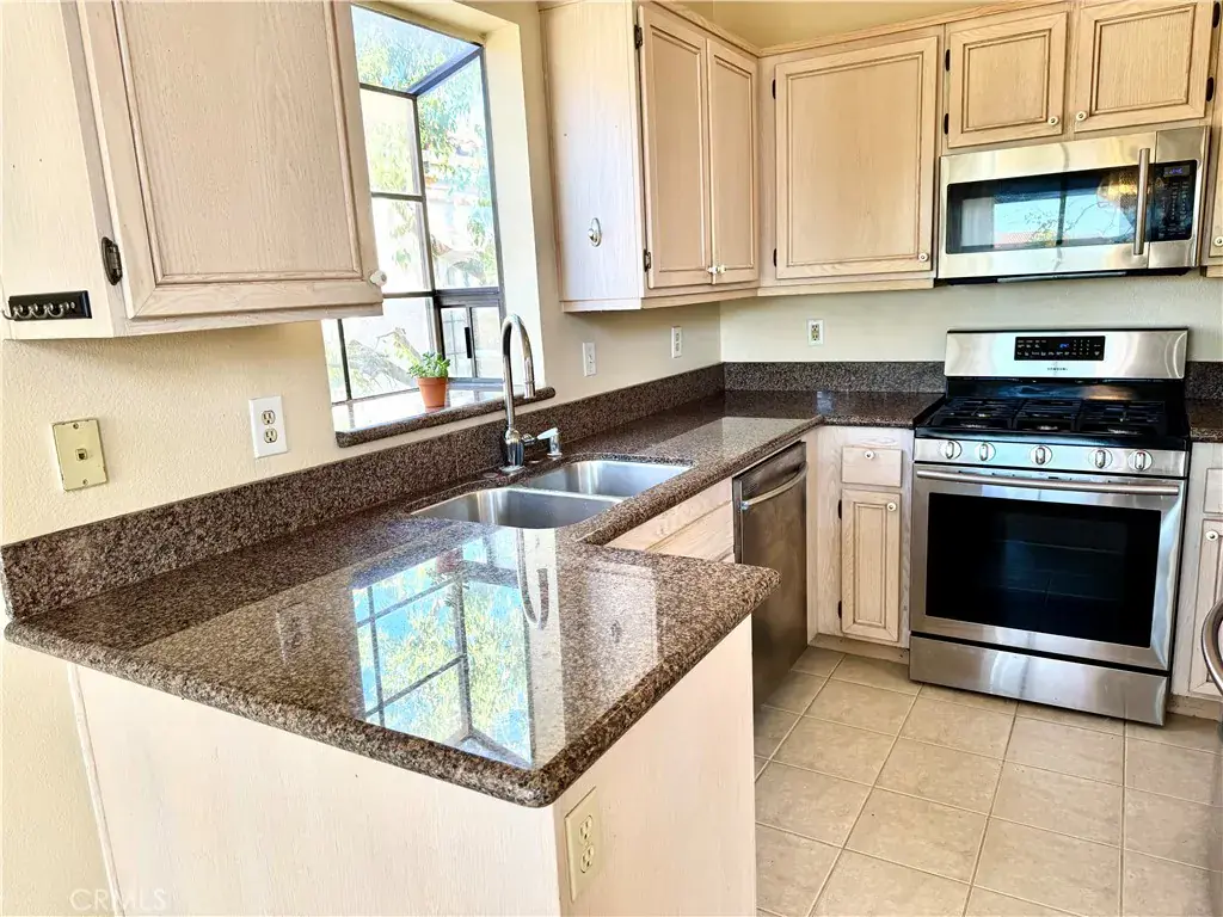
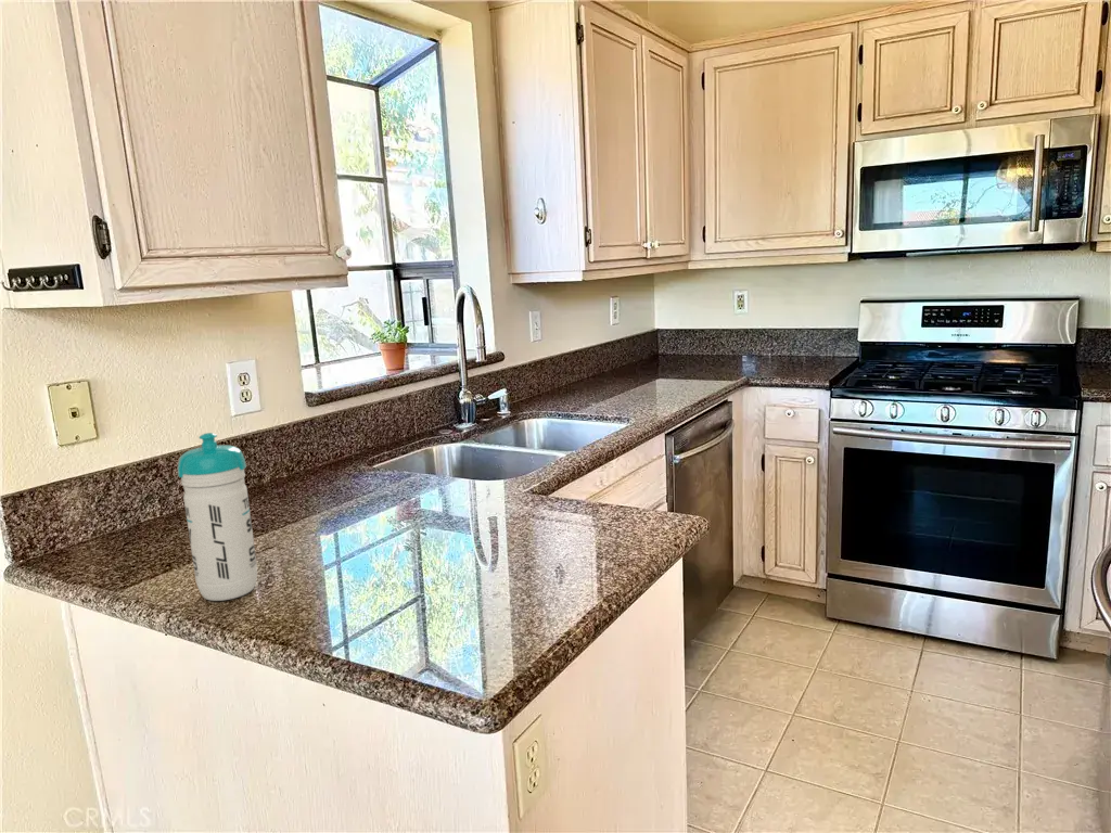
+ water bottle (218, 513)
